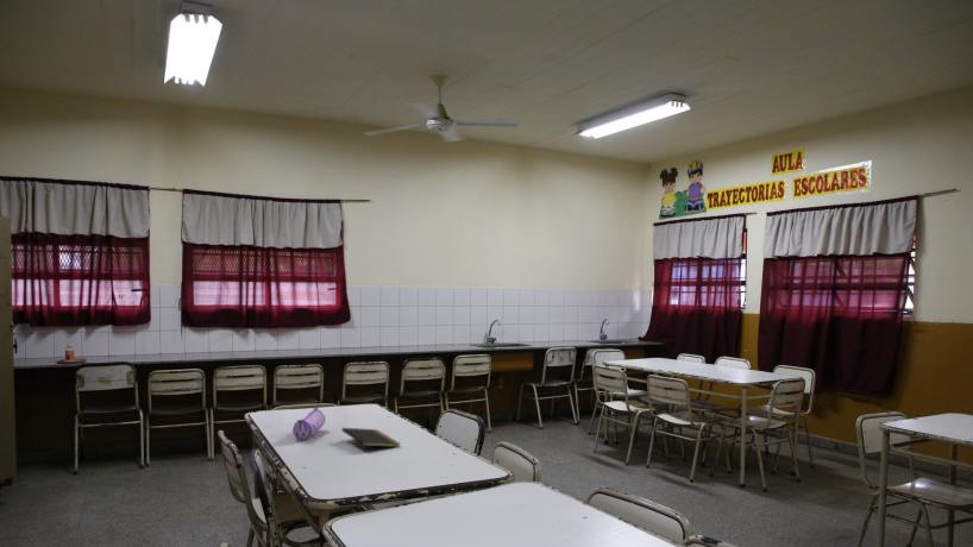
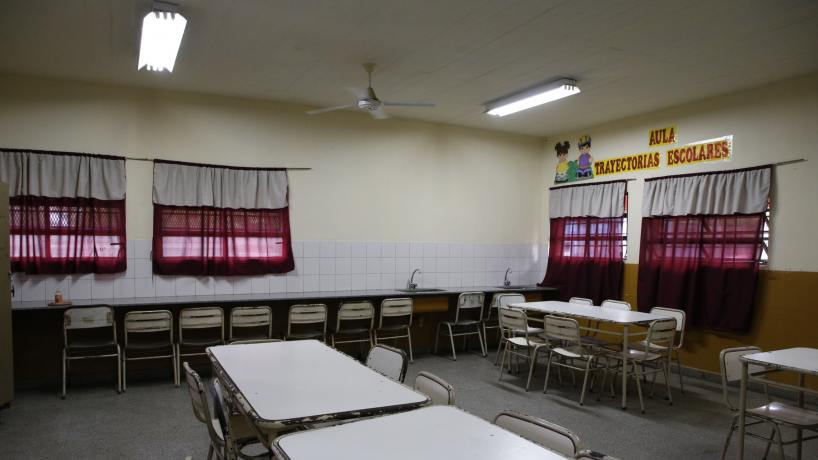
- notepad (370, 436)
- pencil case (309, 423)
